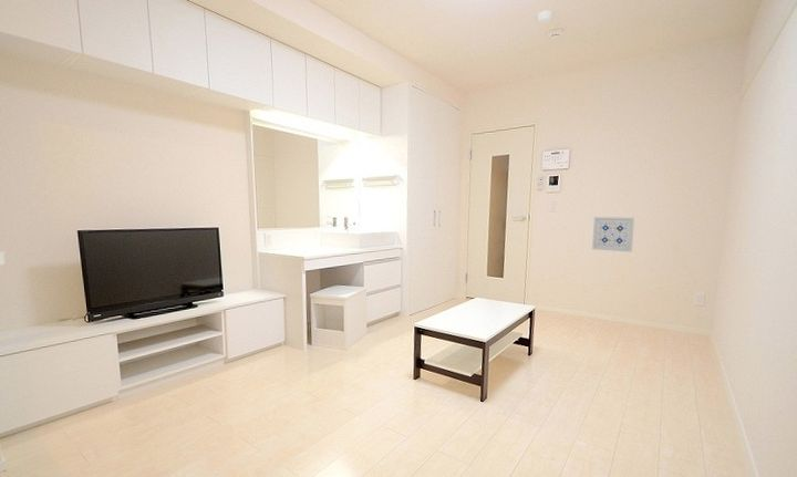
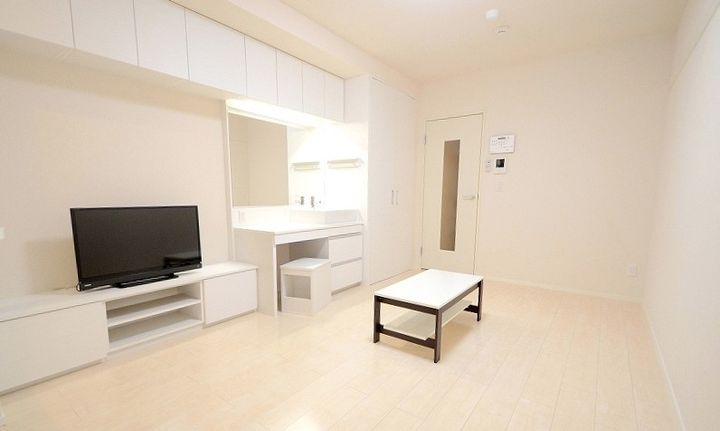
- wall art (612, 234)
